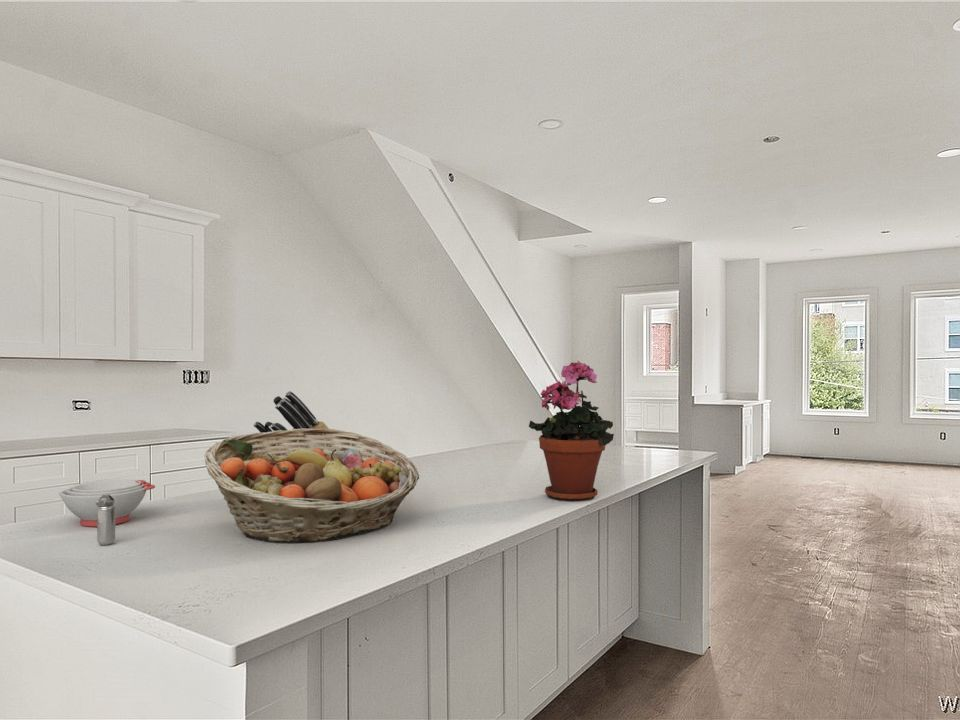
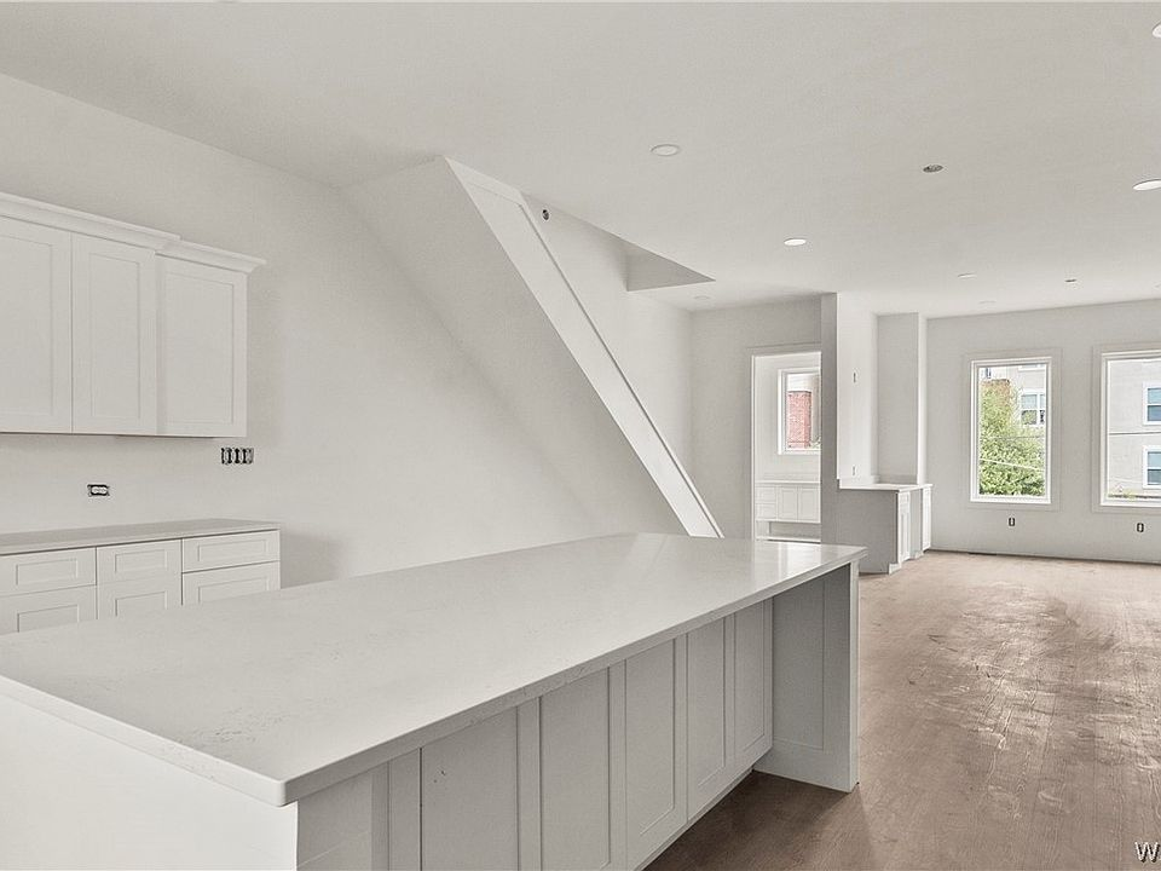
- fruit basket (316, 479)
- shaker (106, 519)
- potted plant (571, 428)
- soup bowl (104, 499)
- knife block (314, 428)
